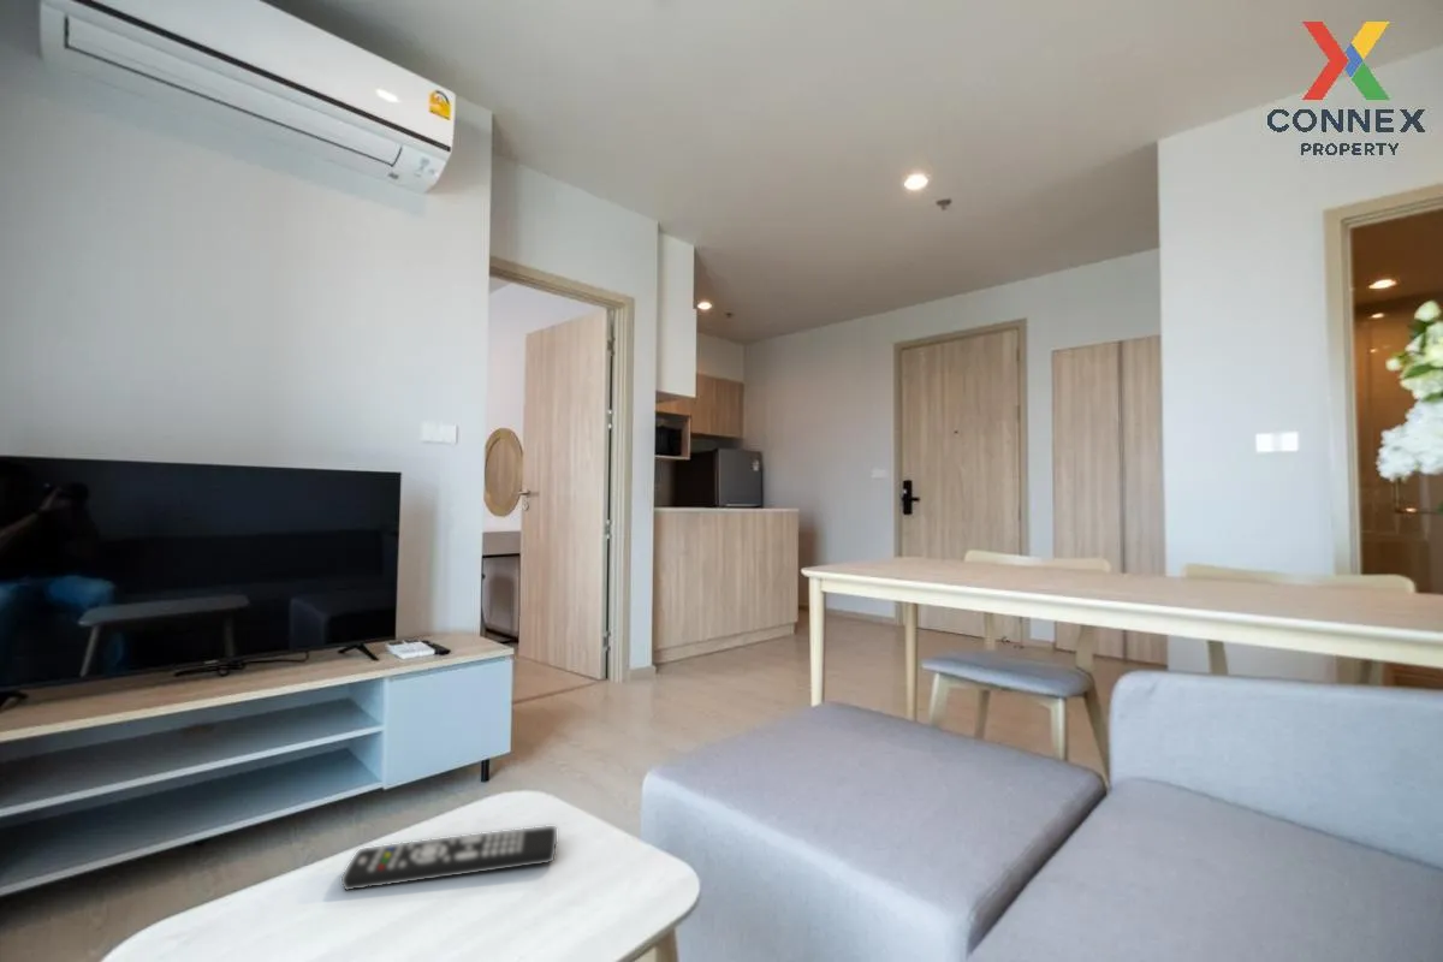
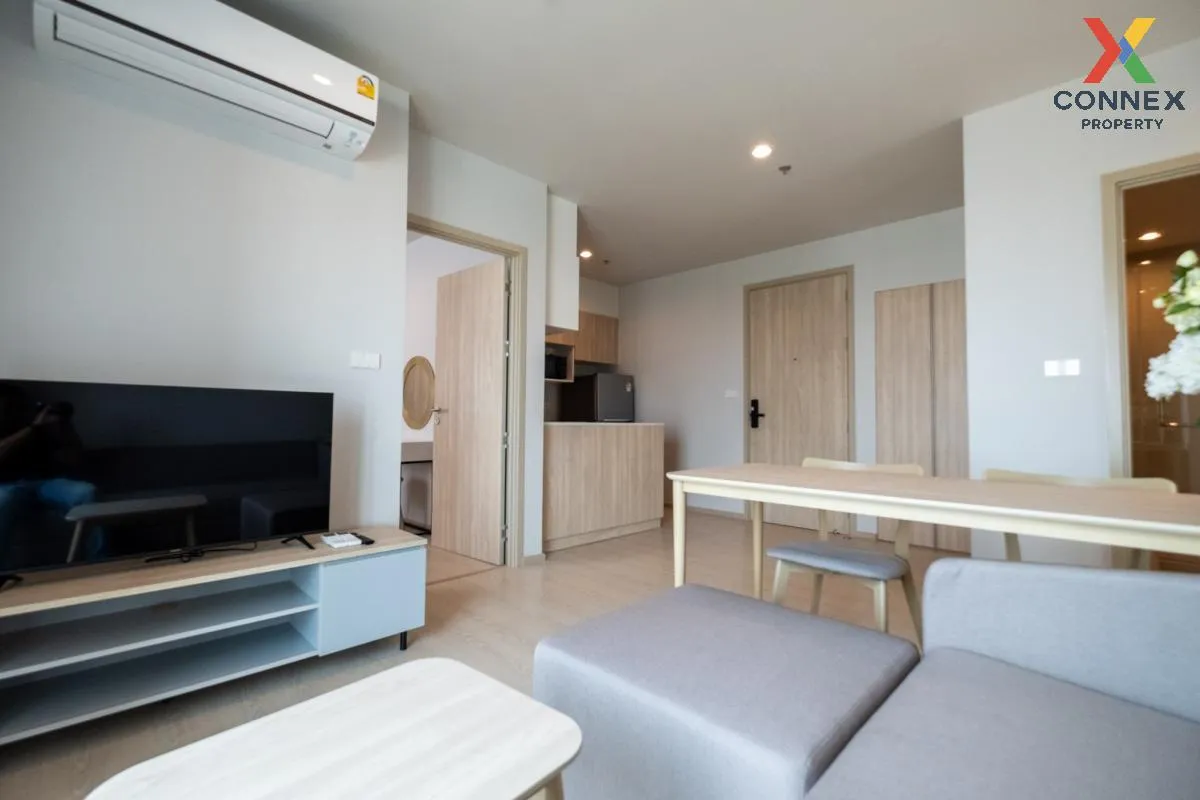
- remote control (456, 856)
